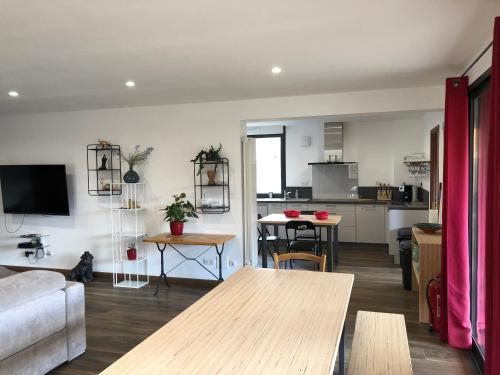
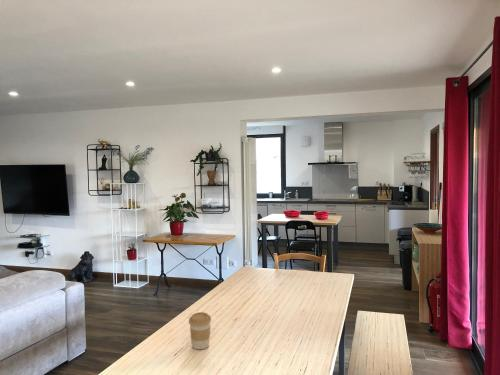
+ coffee cup (200, 330)
